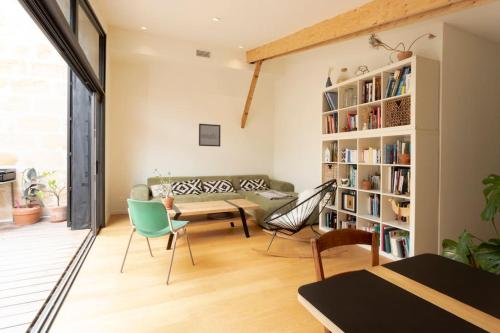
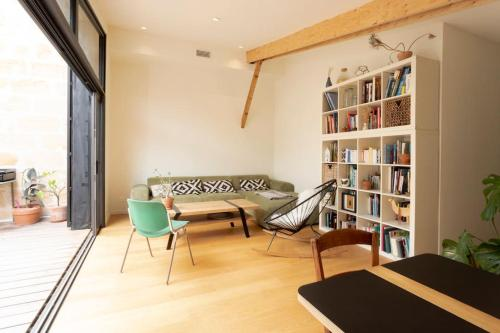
- wall art (209, 135)
